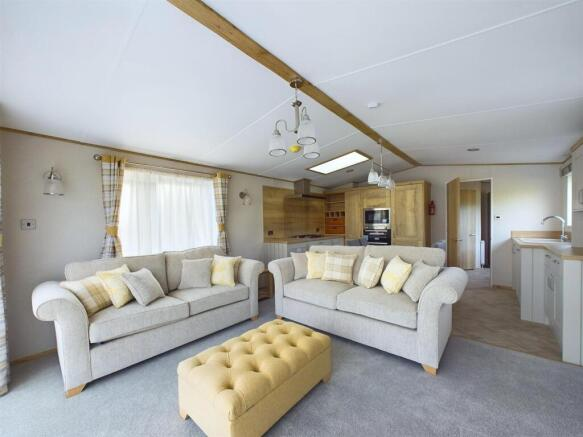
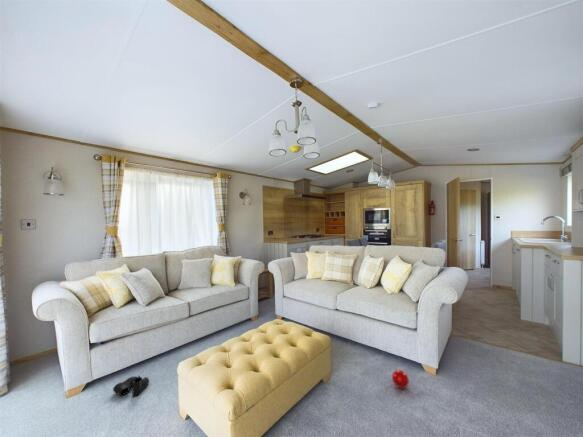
+ ball (400, 379)
+ boots (130, 382)
